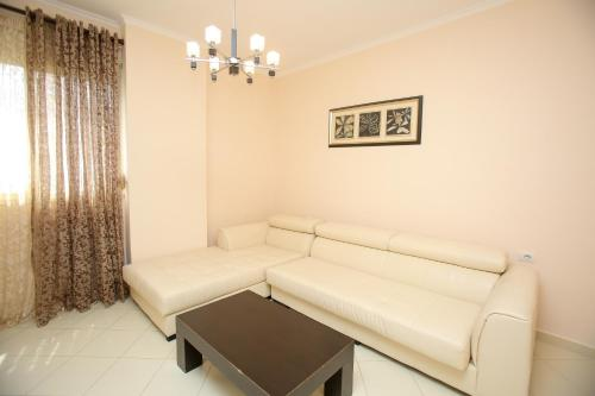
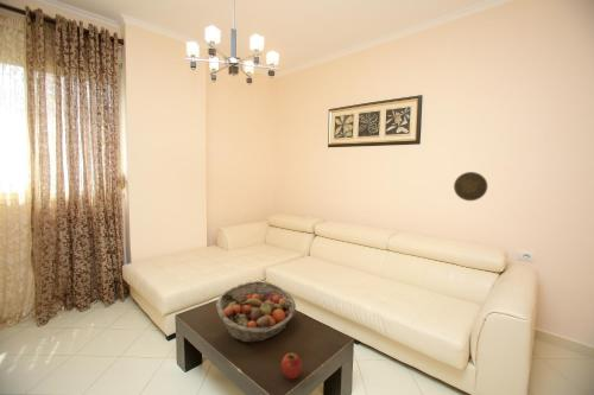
+ decorative plate (469, 186)
+ apple (291, 364)
+ fruit basket (257, 310)
